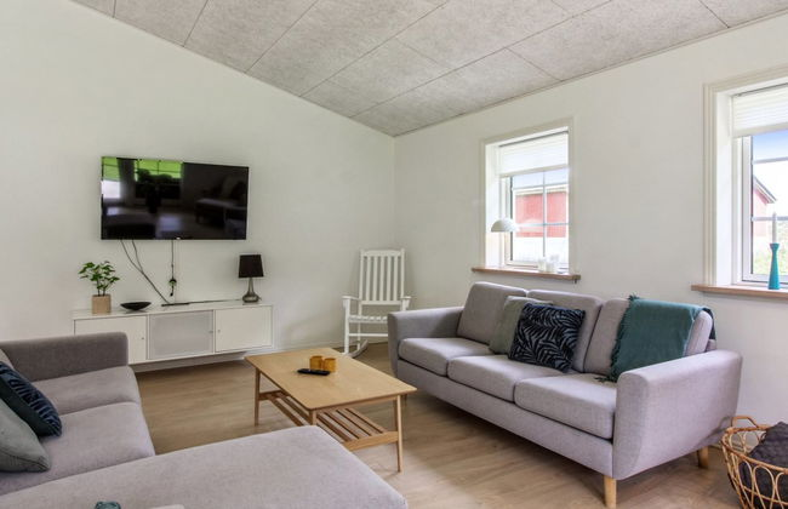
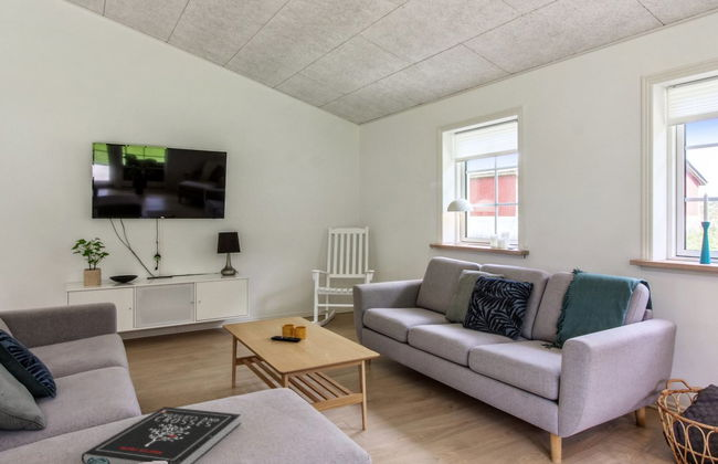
+ book (168, 436)
